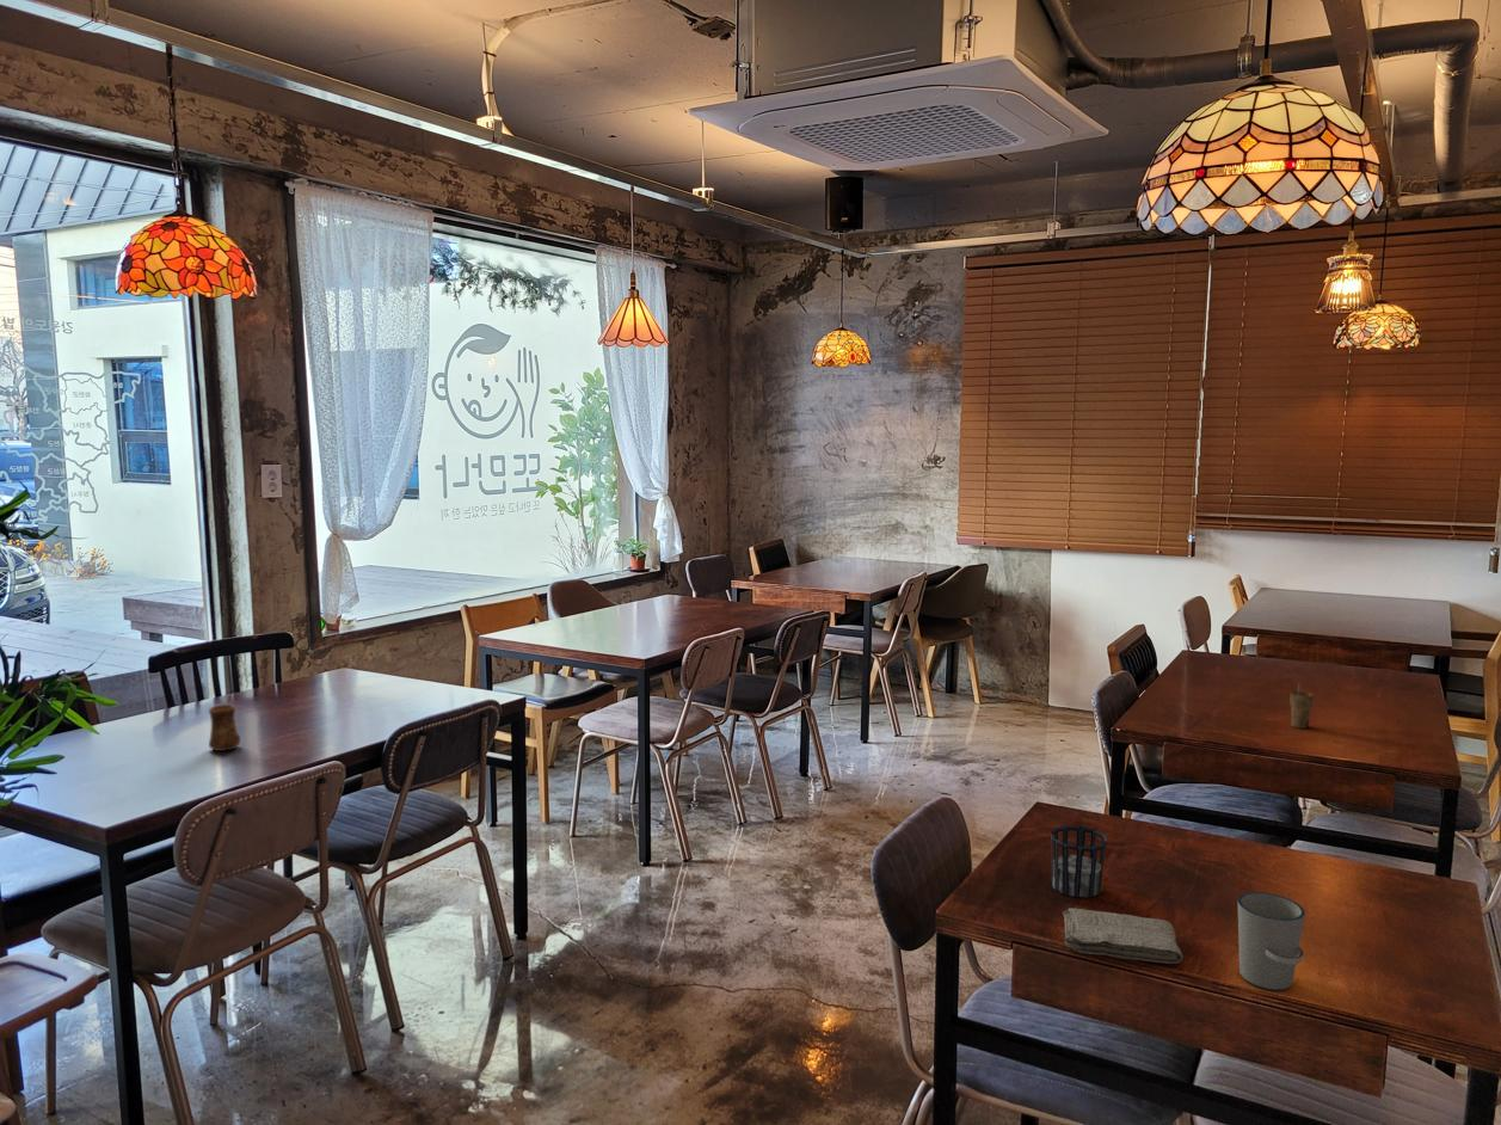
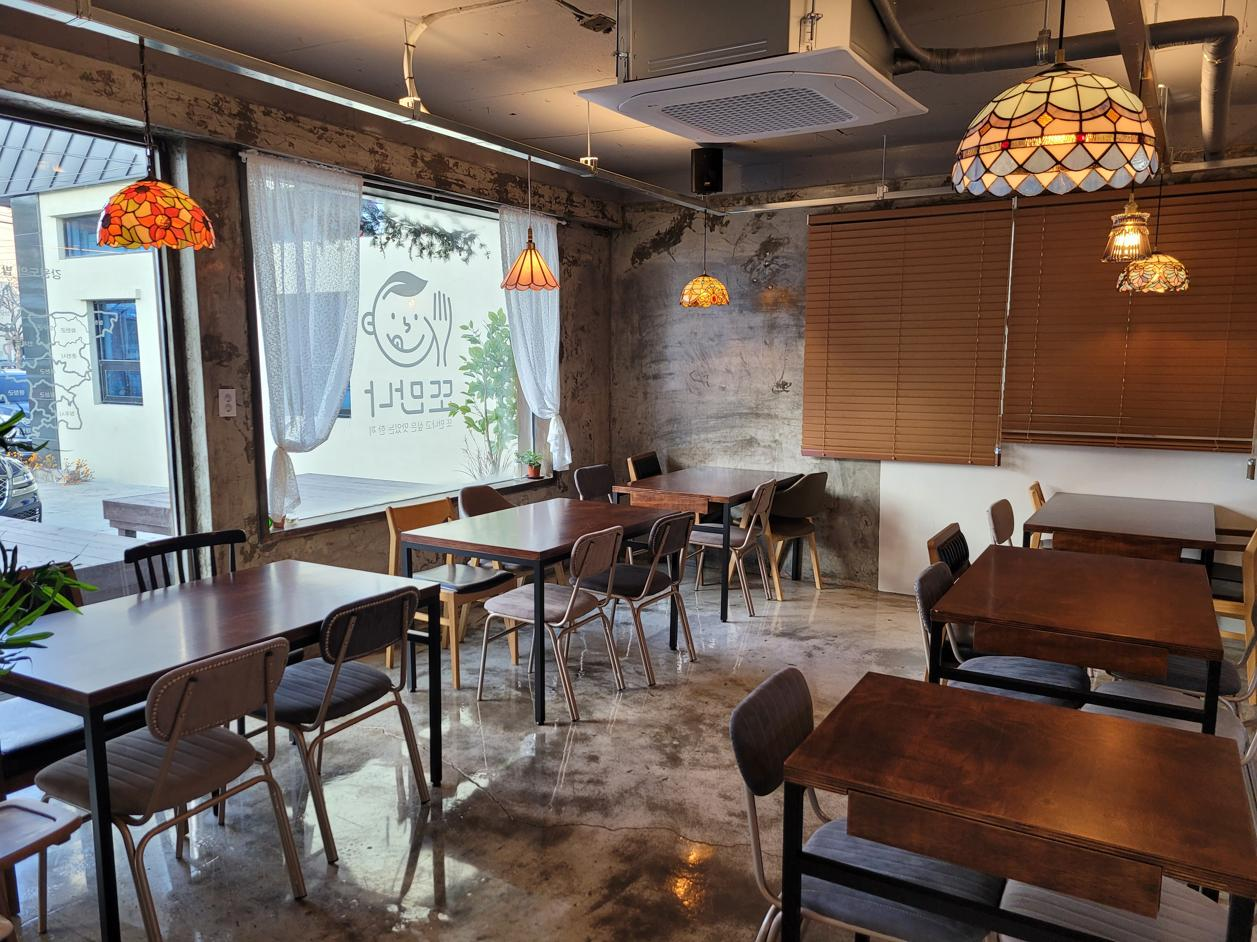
- cup (223, 727)
- cup (1300, 705)
- cup (1077, 861)
- washcloth (1119, 933)
- cup (1271, 945)
